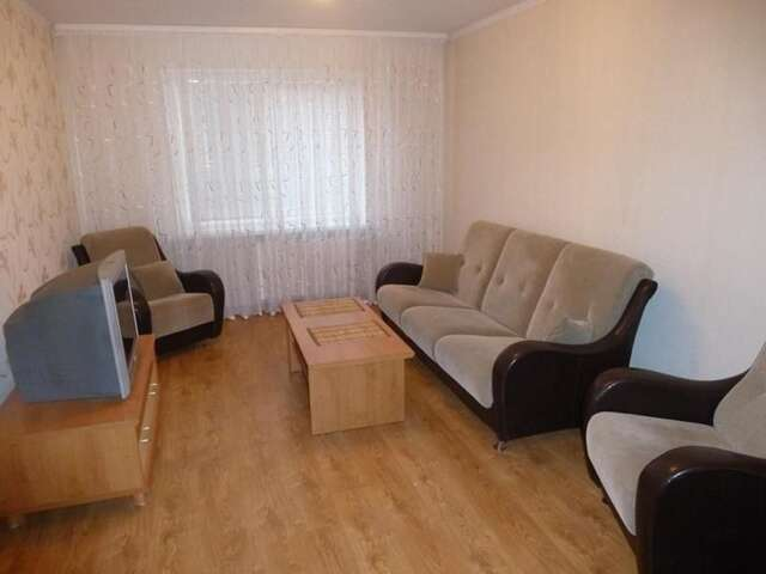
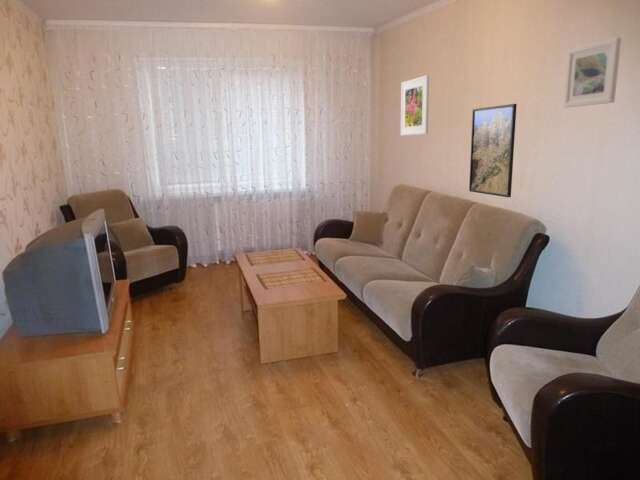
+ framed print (490, 151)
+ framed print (590, 75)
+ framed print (413, 107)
